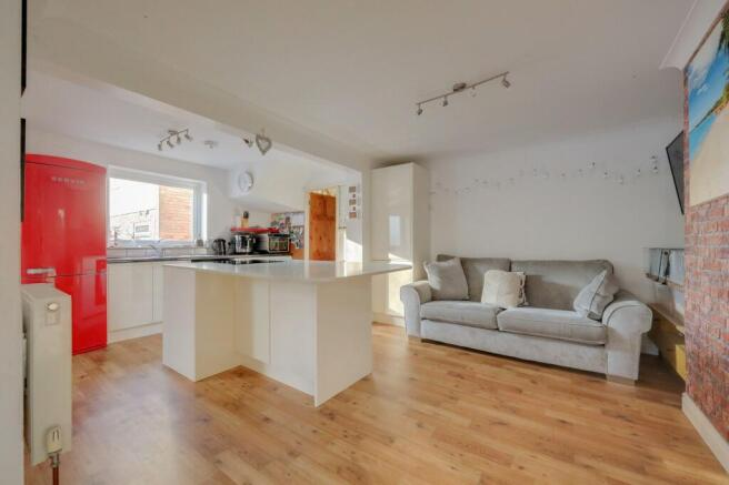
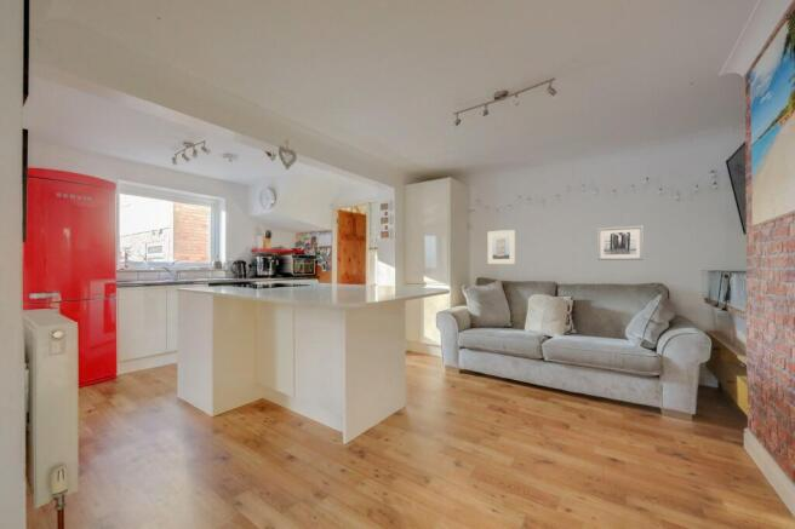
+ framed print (501, 247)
+ wall art (619, 243)
